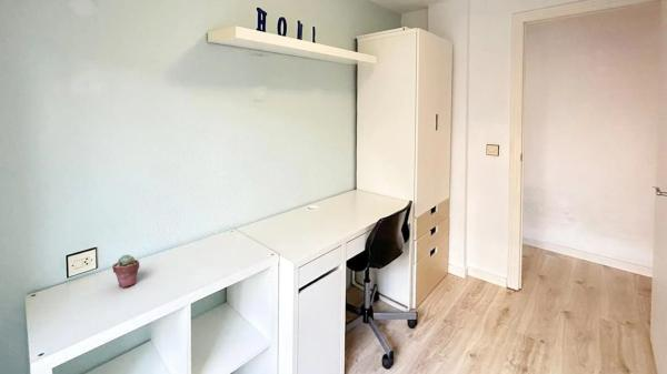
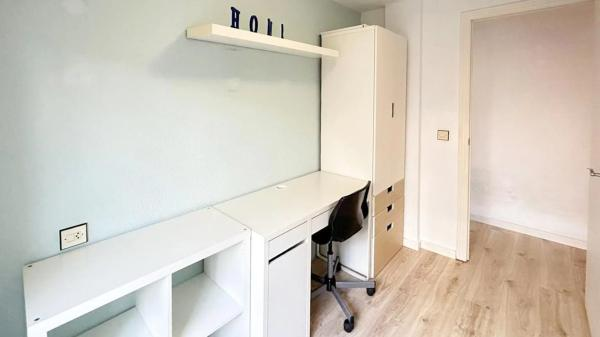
- potted succulent (126, 269)
